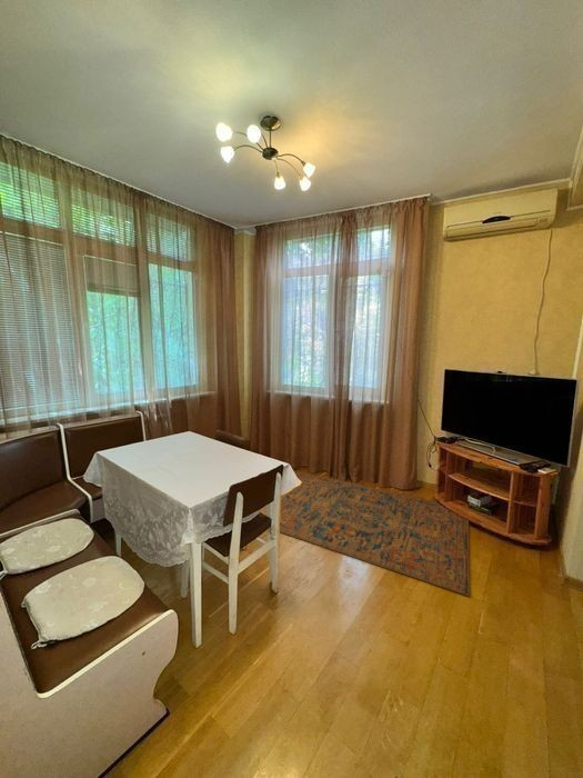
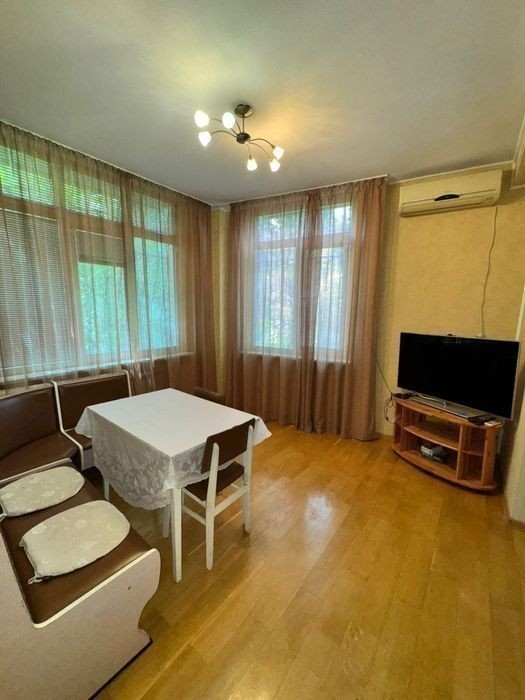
- rug (356, 512)
